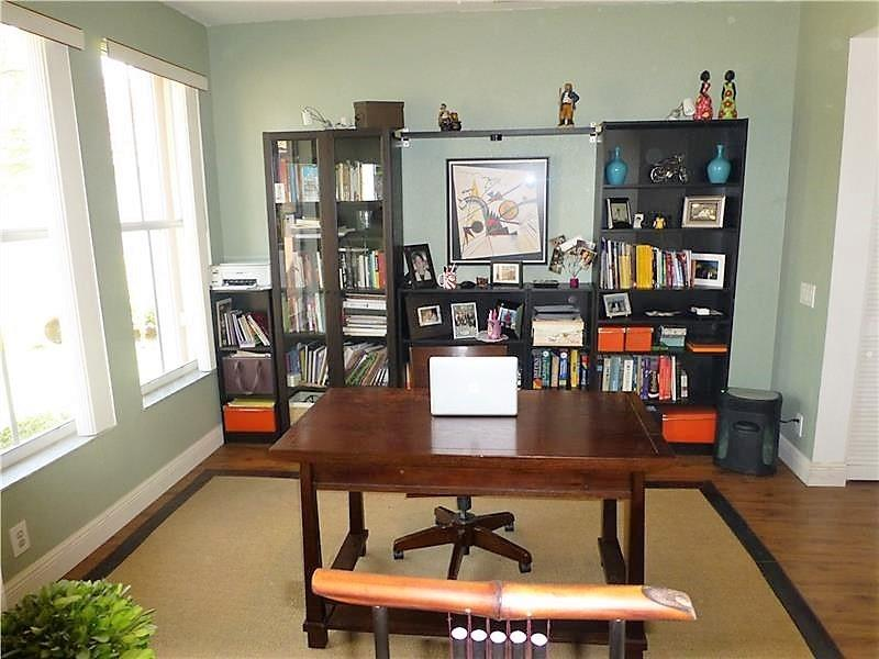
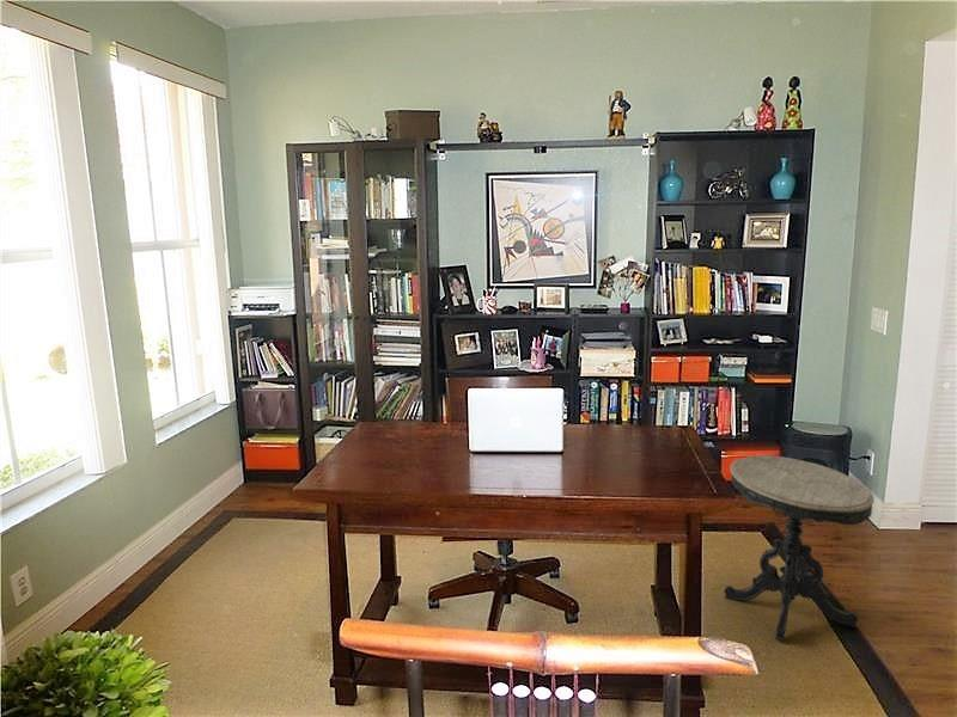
+ side table (792, 546)
